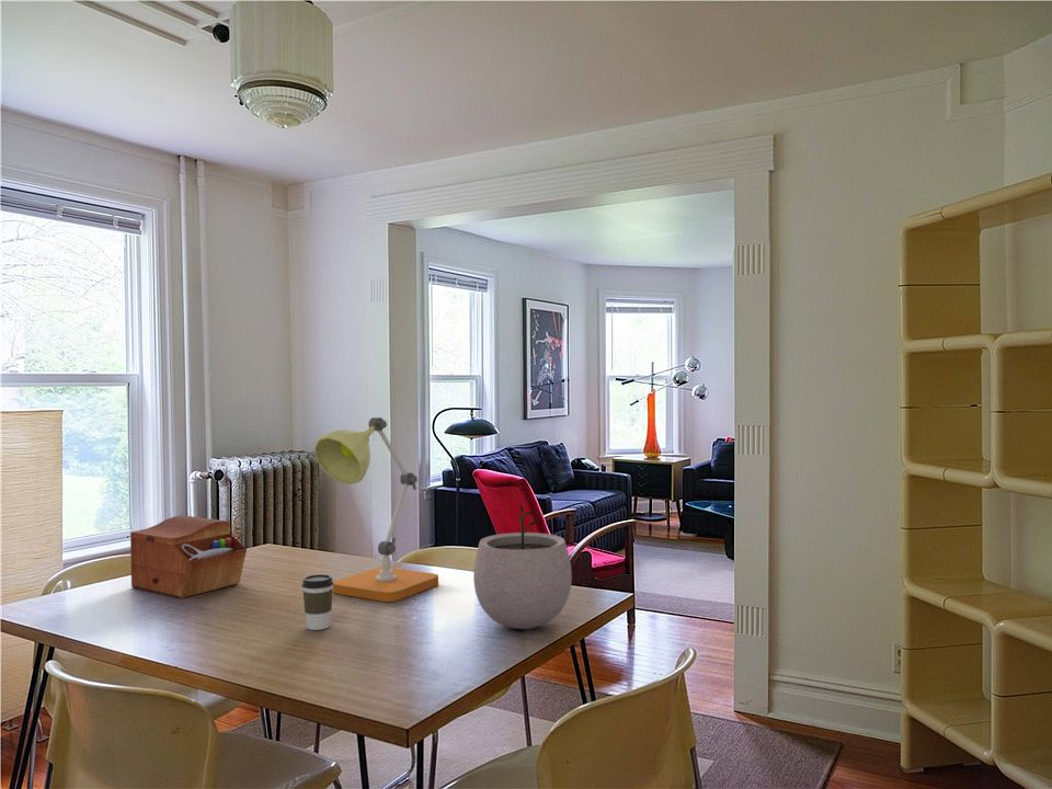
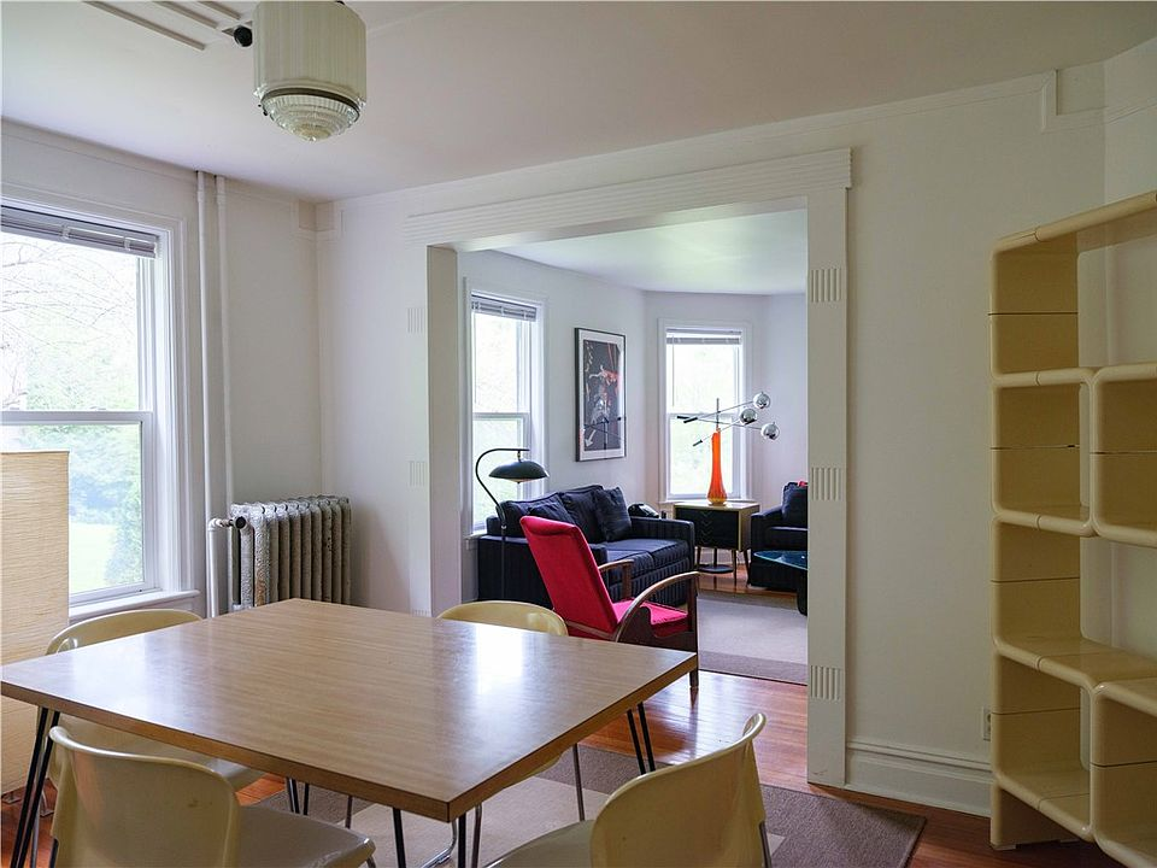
- plant pot (522, 563)
- desk lamp (395, 512)
- sewing box (186, 554)
- coffee cup (318, 602)
